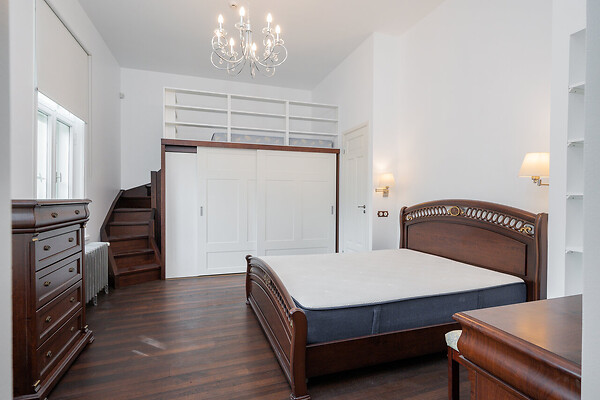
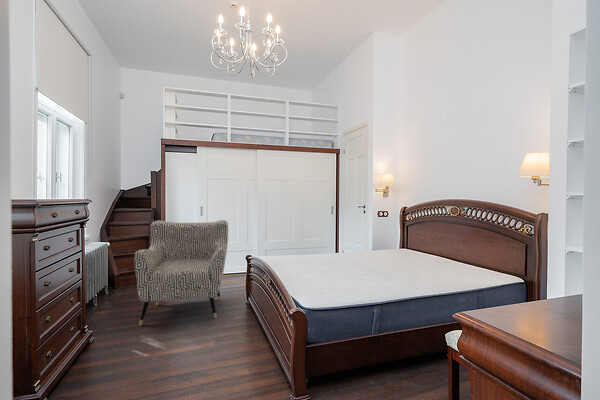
+ armchair (187, 265)
